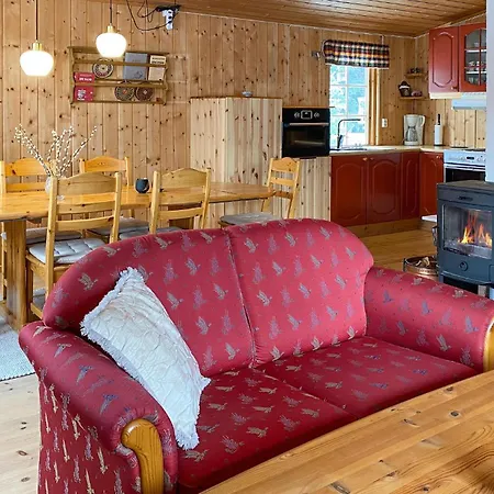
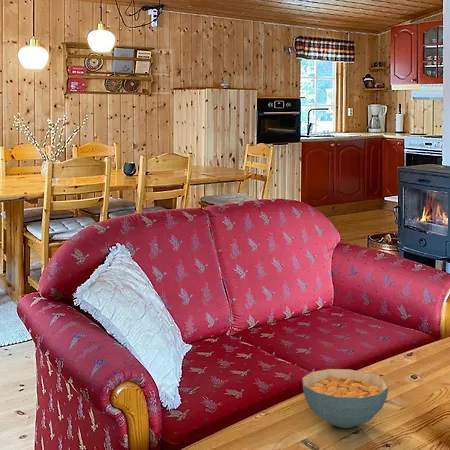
+ cereal bowl (343, 402)
